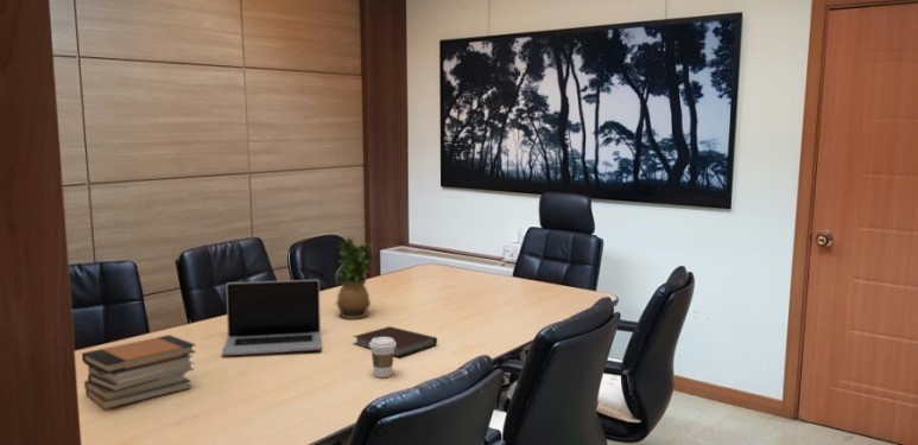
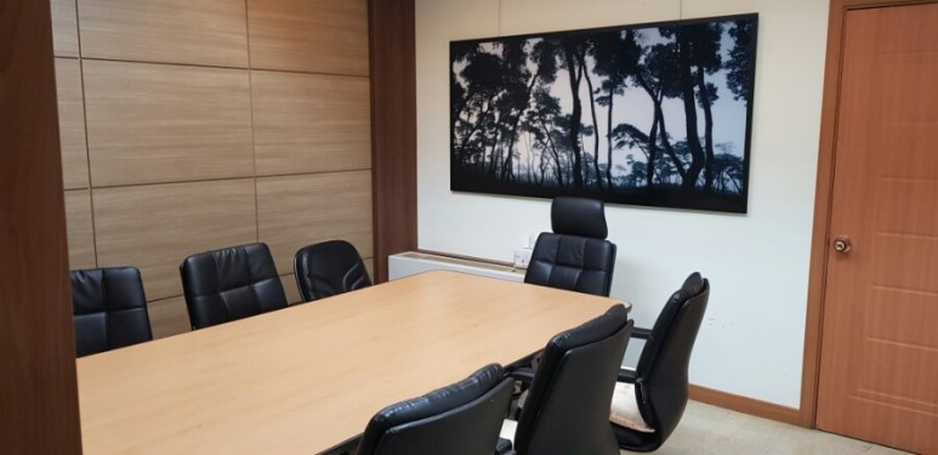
- coffee cup (382, 357)
- notebook (394, 339)
- potted plant (357, 276)
- laptop (272, 316)
- book stack (140, 369)
